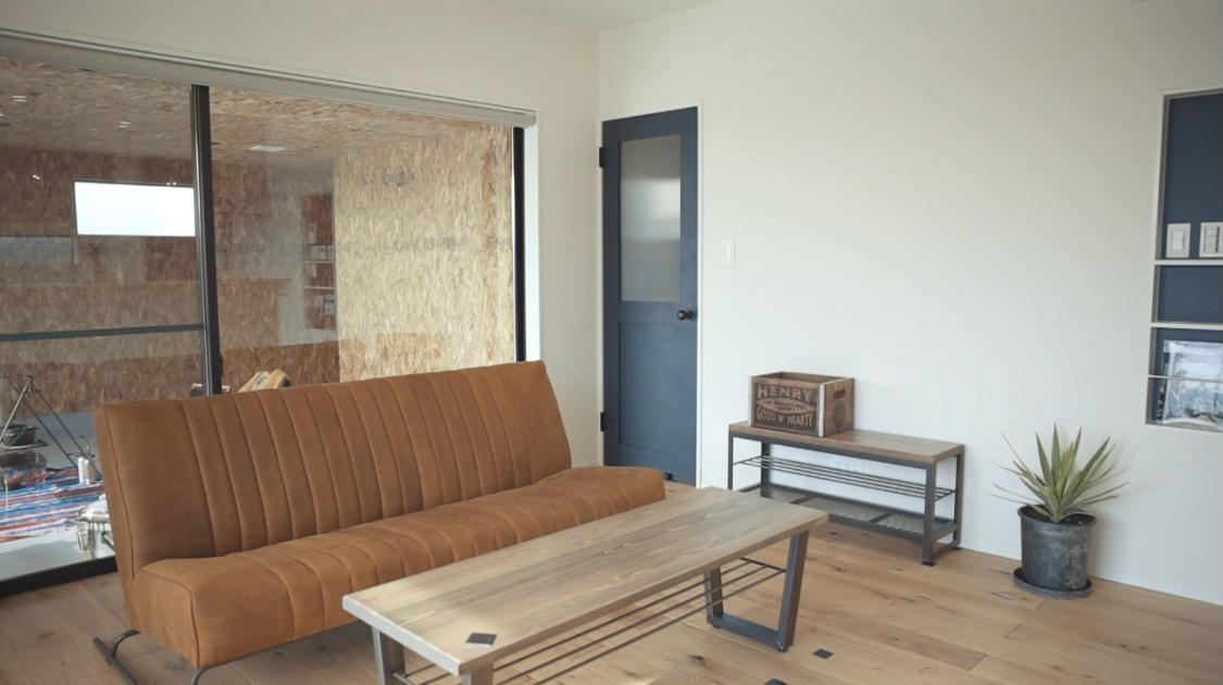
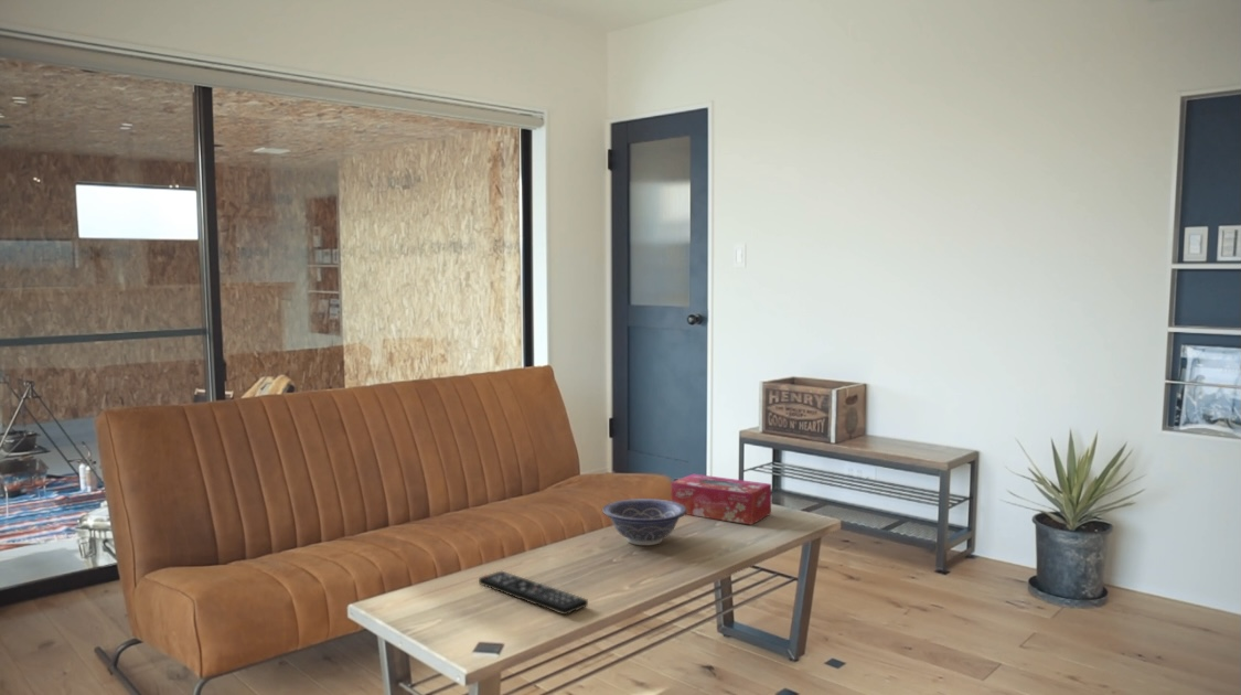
+ remote control (531, 590)
+ decorative bowl (644, 524)
+ tissue box (720, 498)
